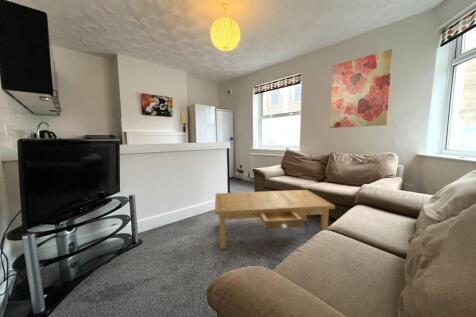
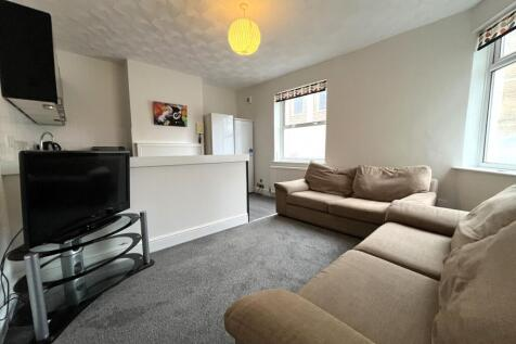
- wall art (358, 93)
- coffee table (268, 215)
